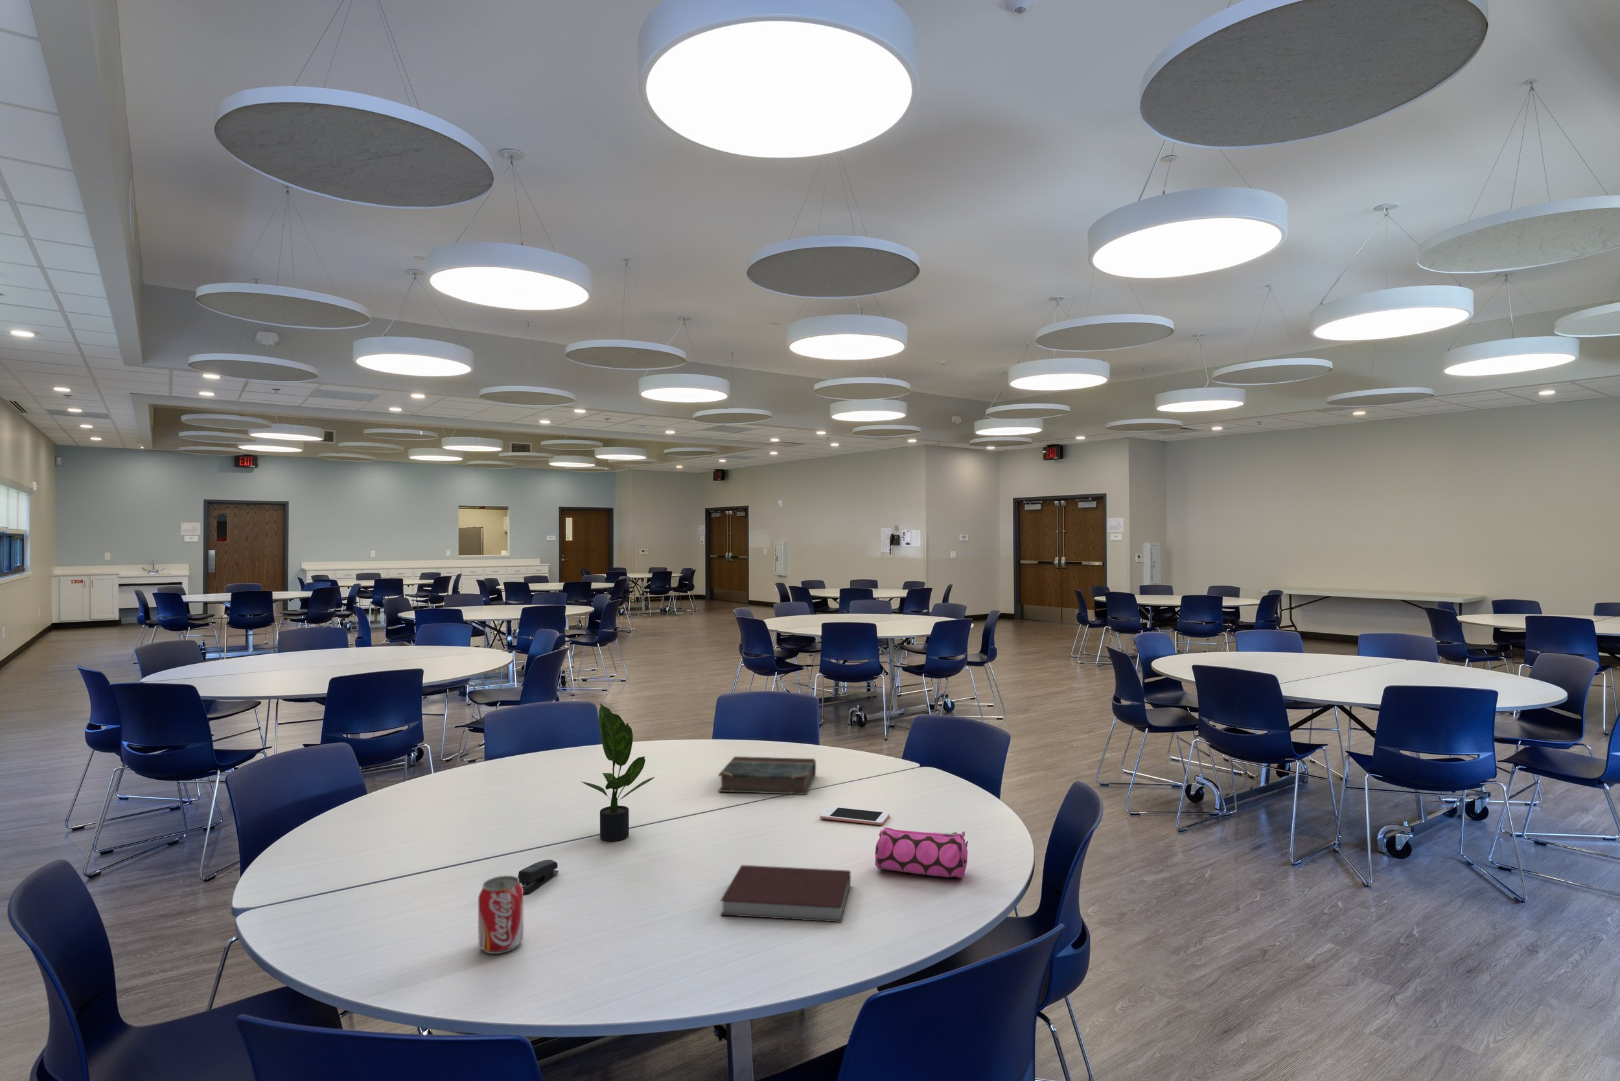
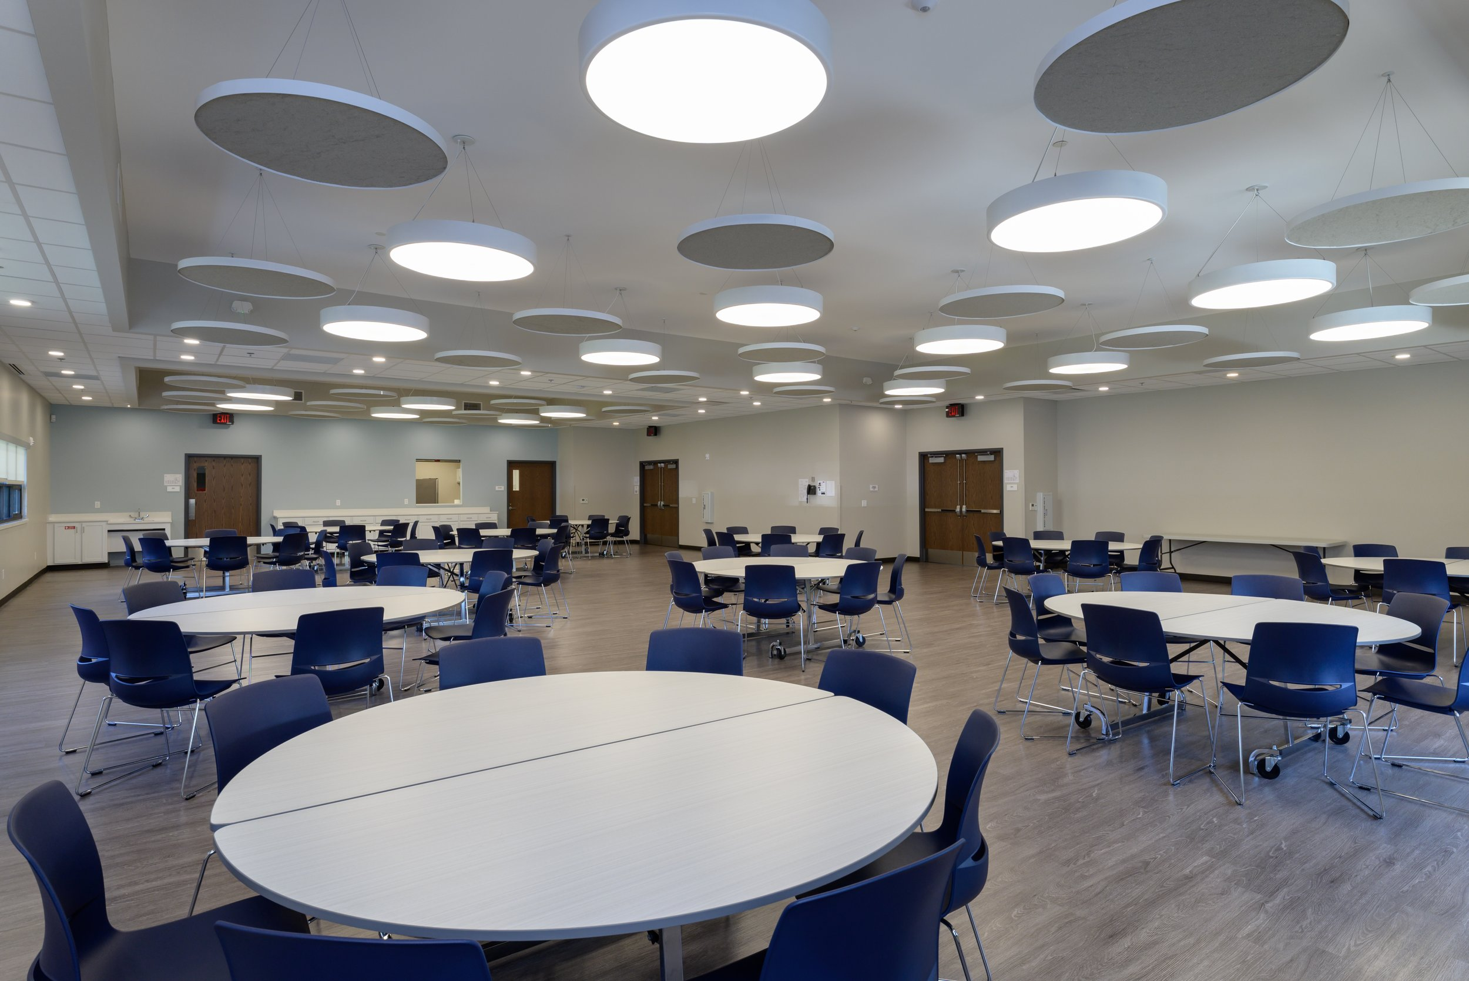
- potted plant (619, 772)
- book (769, 773)
- notebook (788, 892)
- stapler (538, 872)
- pencil case (921, 849)
- beverage can (501, 913)
- cell phone (855, 816)
